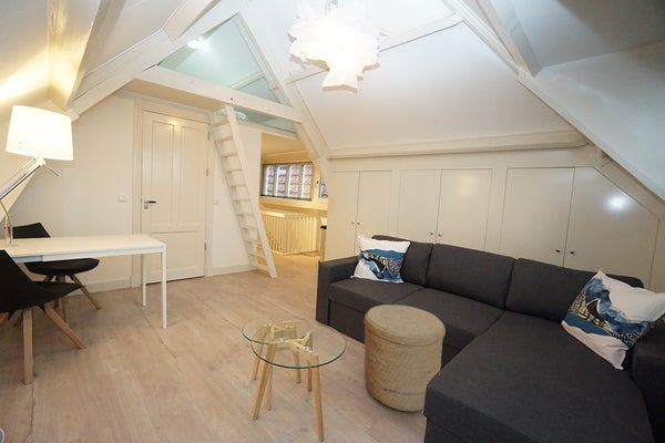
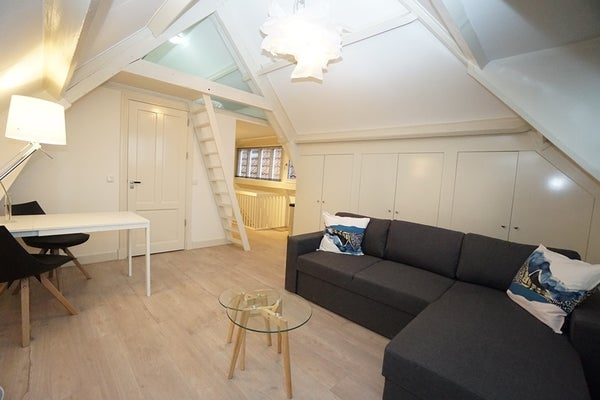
- basket (401, 352)
